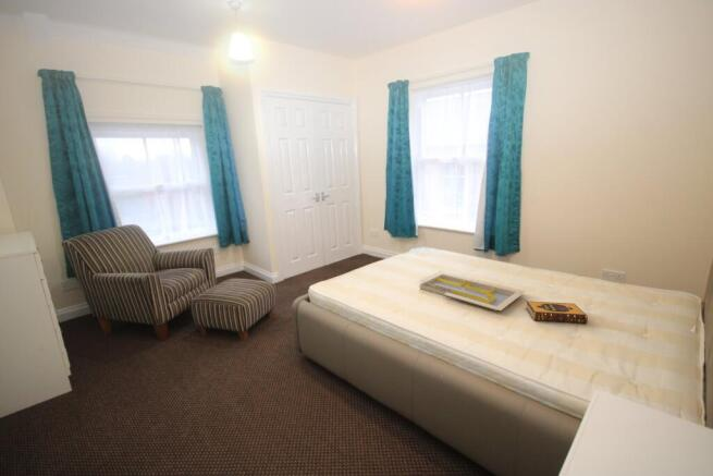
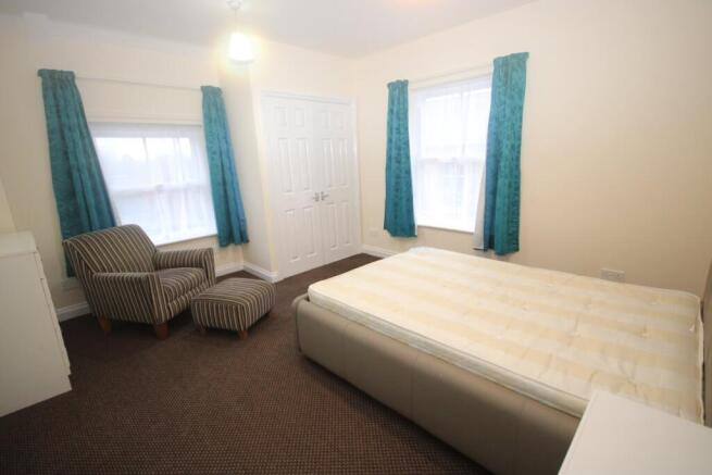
- serving tray (465, 289)
- hardback book (554, 312)
